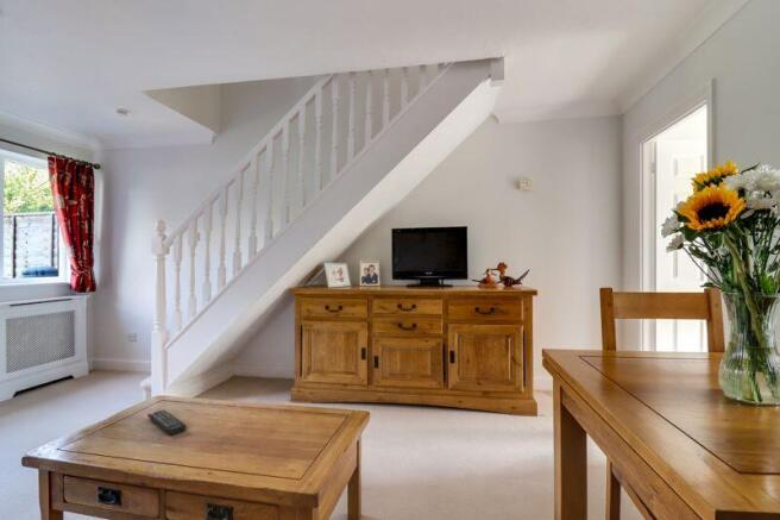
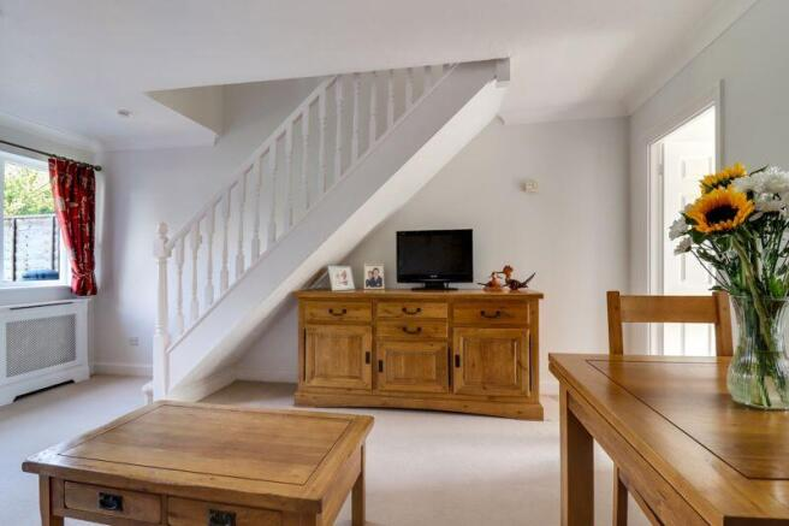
- remote control (165, 421)
